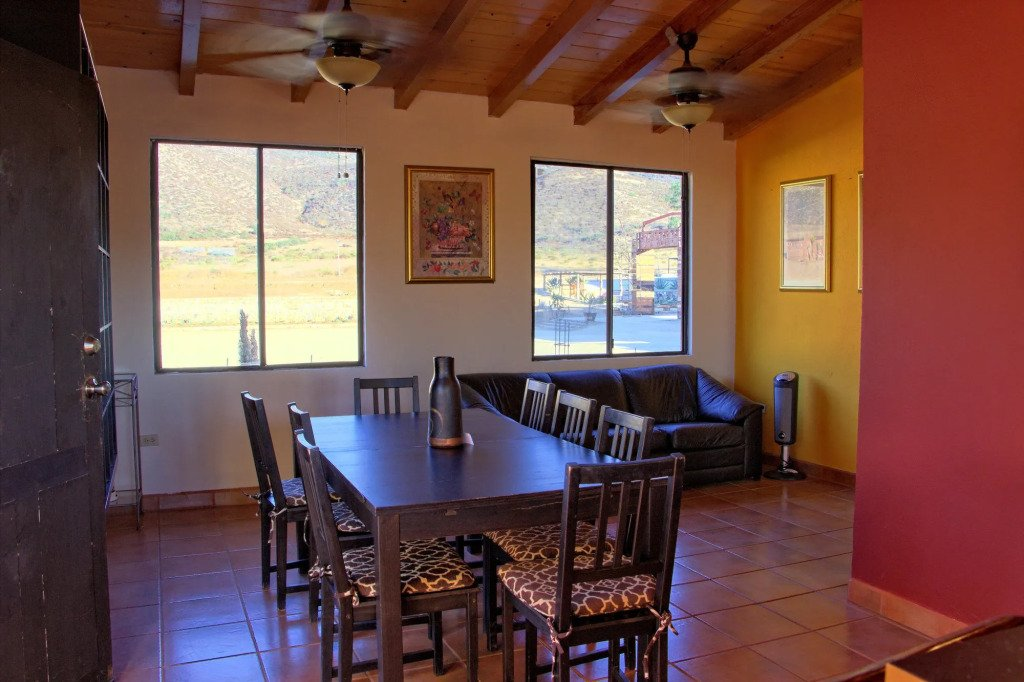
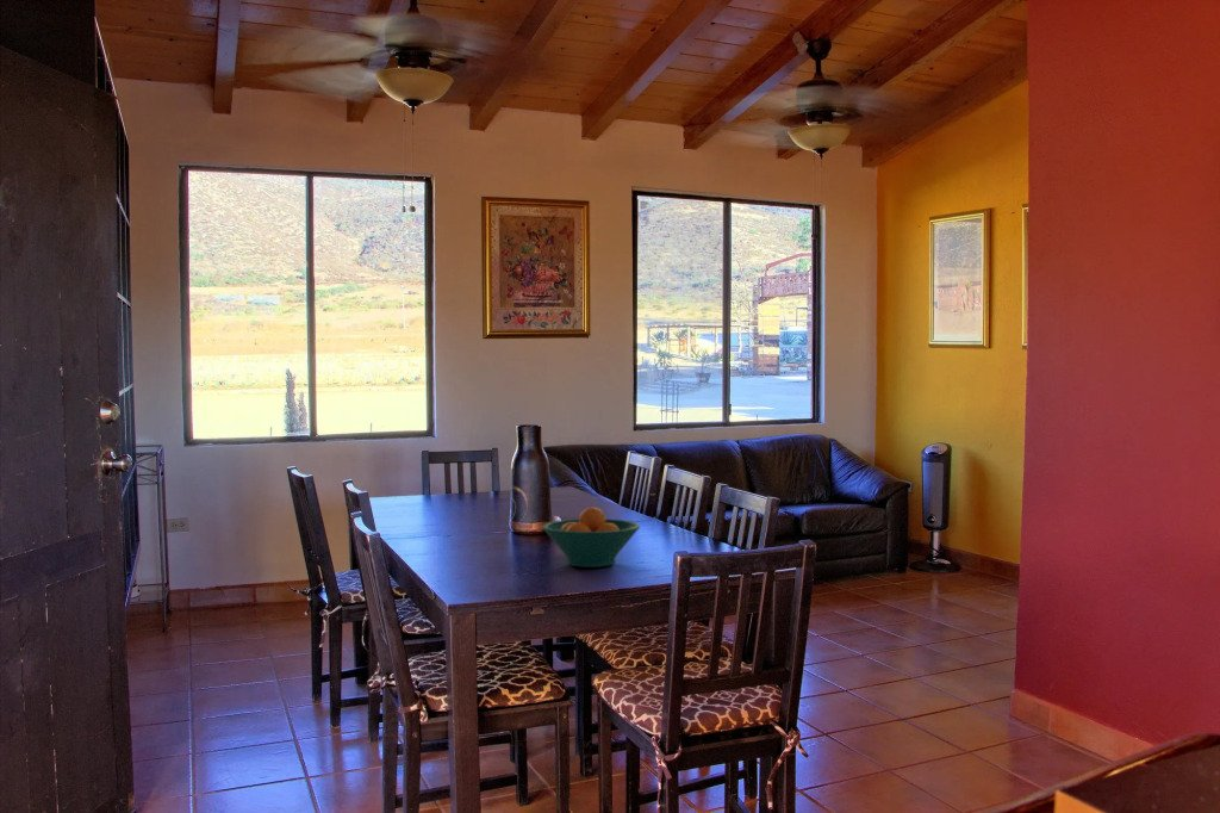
+ fruit bowl (591, 535)
